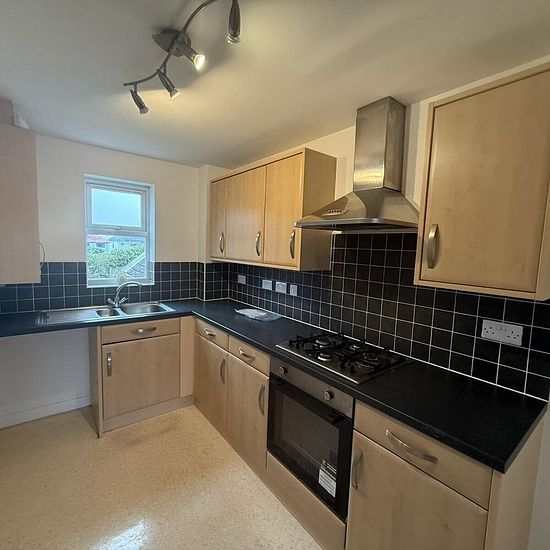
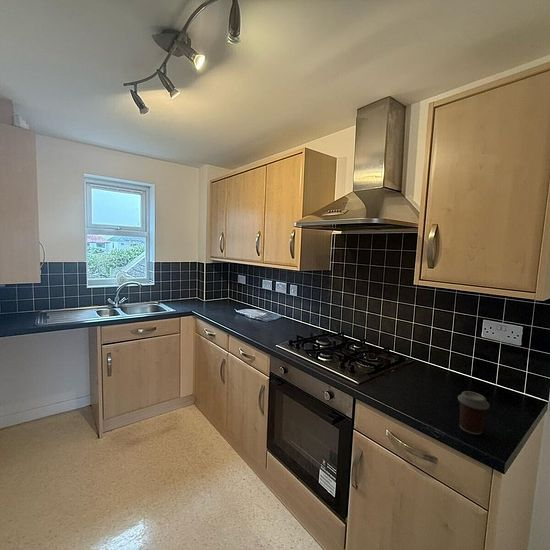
+ coffee cup (472, 412)
